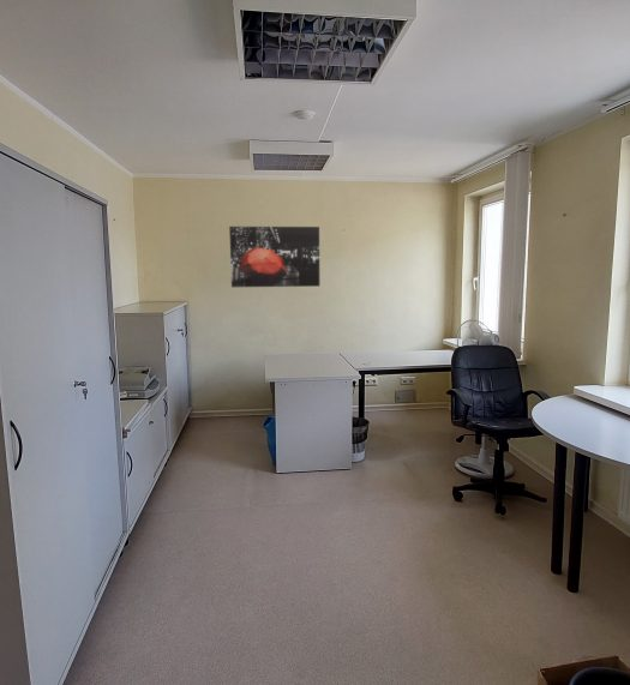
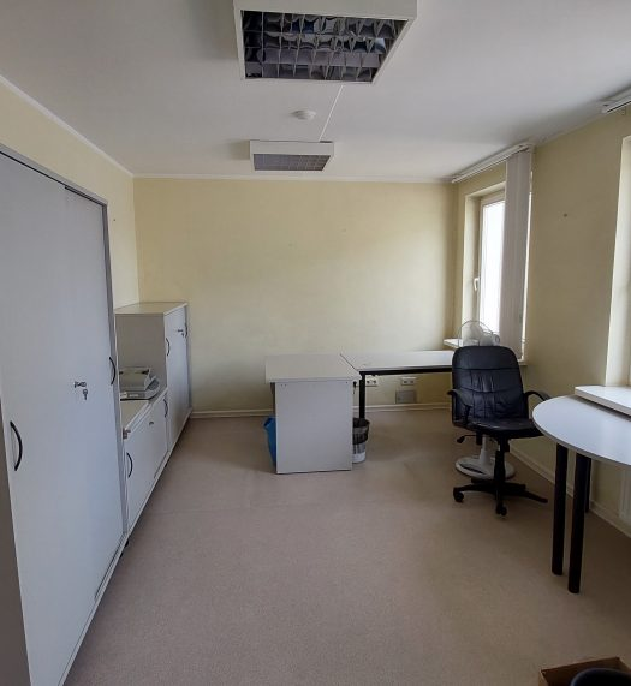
- wall art (275, 257)
